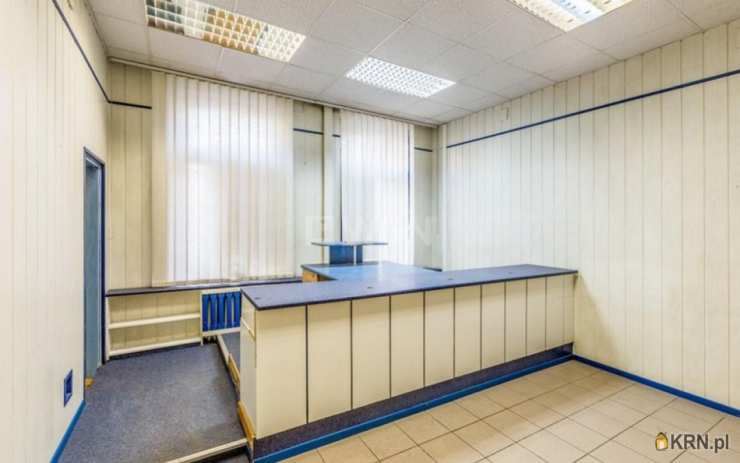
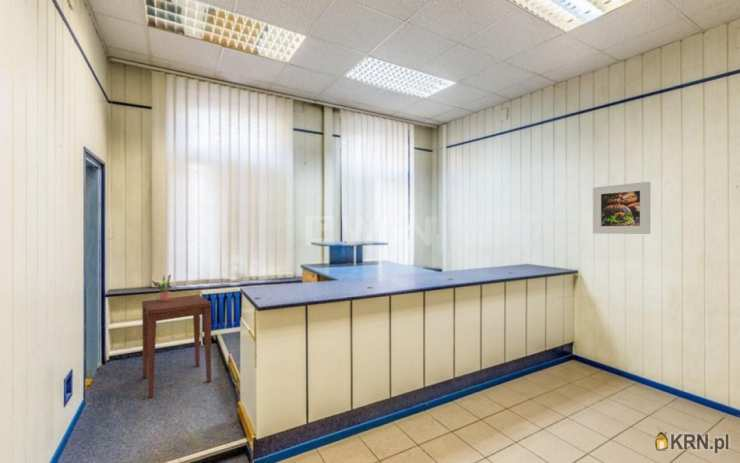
+ potted plant (162, 288)
+ side table (194, 340)
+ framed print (619, 209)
